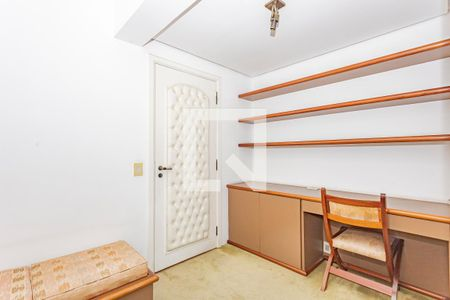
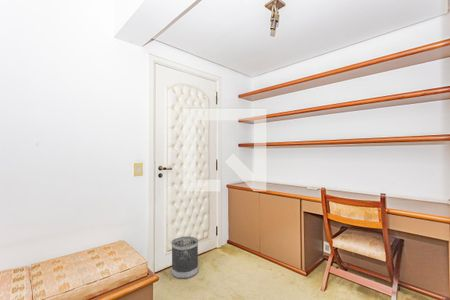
+ wastebasket (185, 256)
